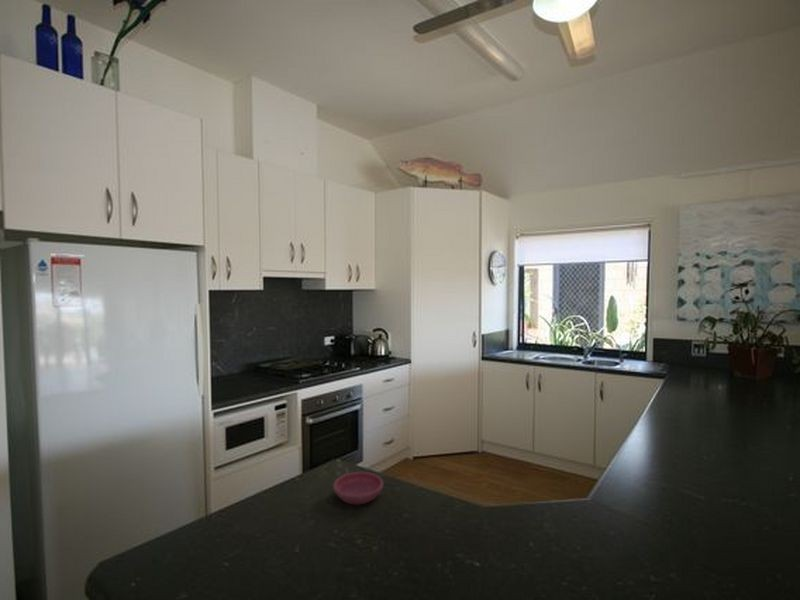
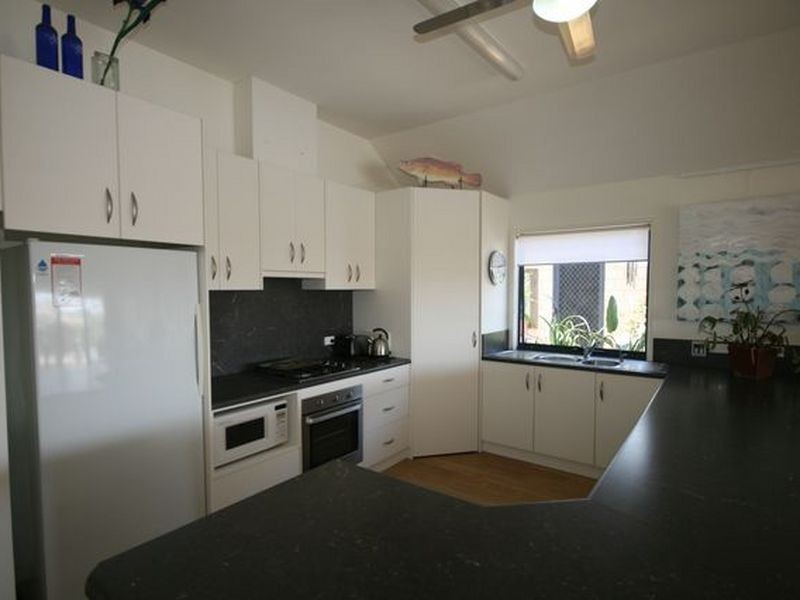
- saucer (358, 488)
